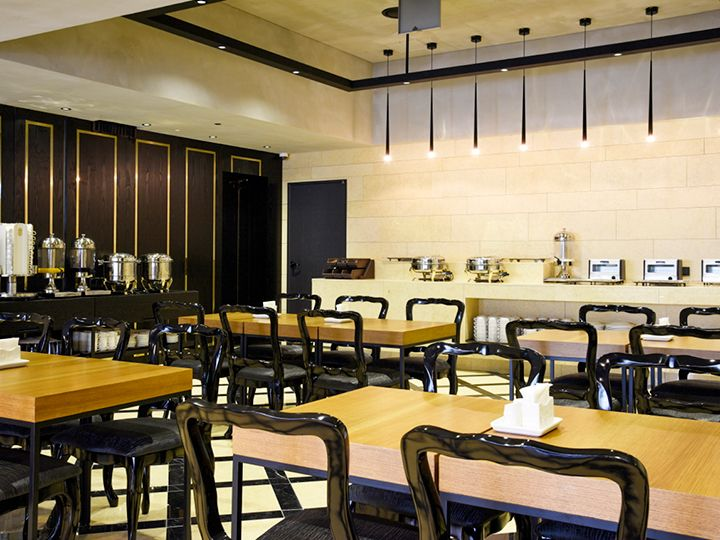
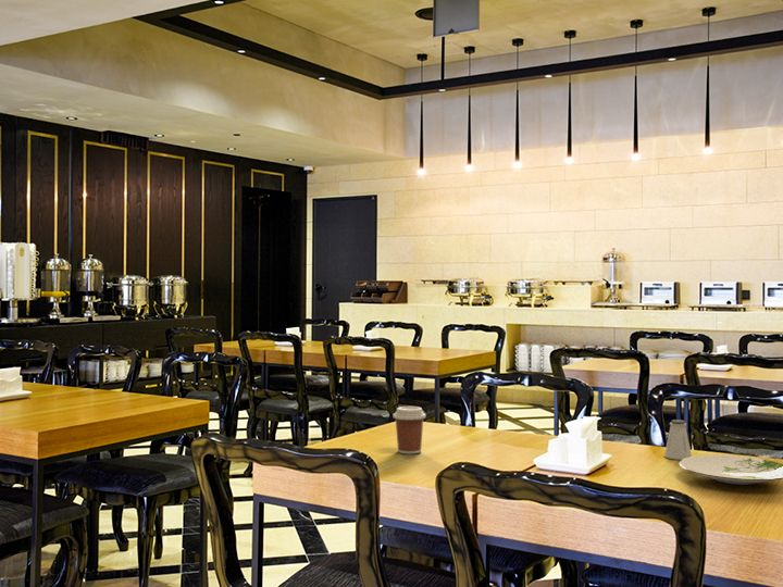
+ plate (735, 473)
+ coffee cup (409, 429)
+ saltshaker (678, 438)
